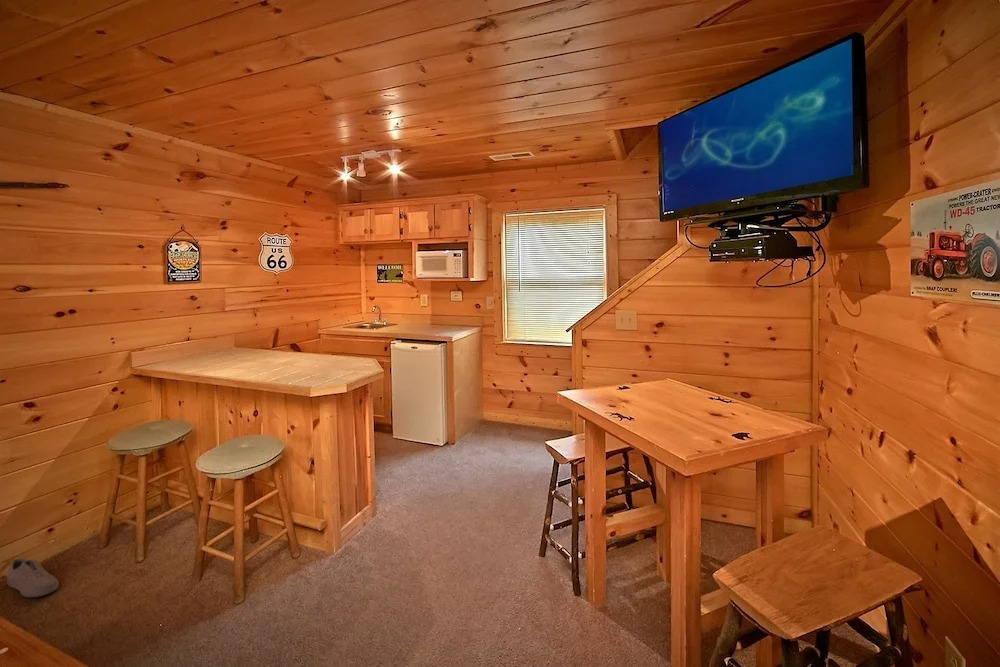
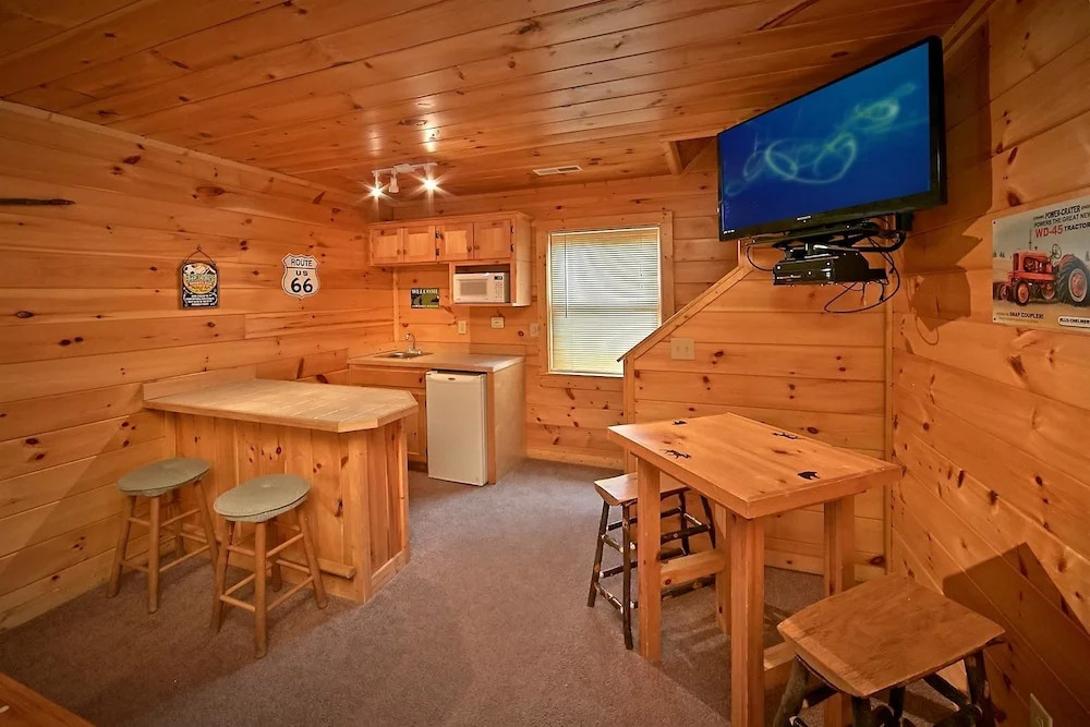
- shoe (32, 575)
